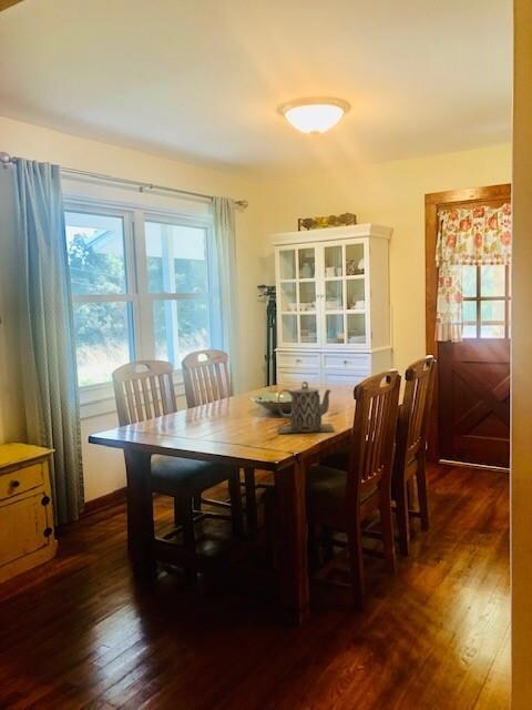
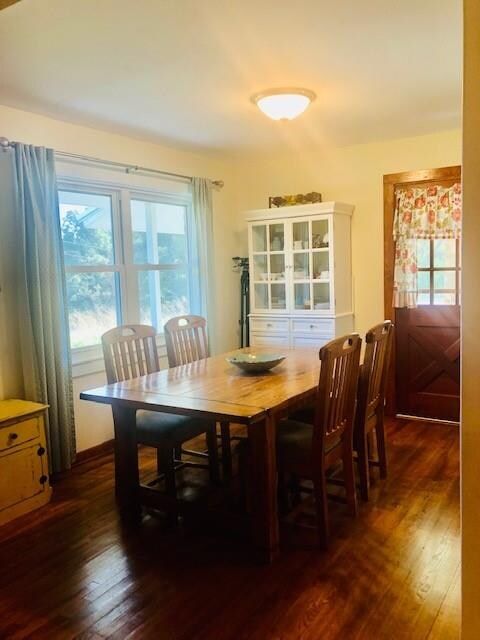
- teapot (304, 405)
